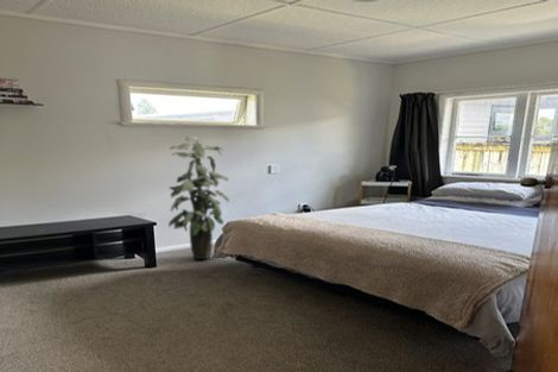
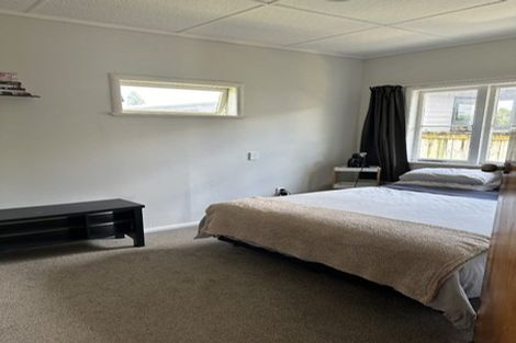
- indoor plant (196, 197)
